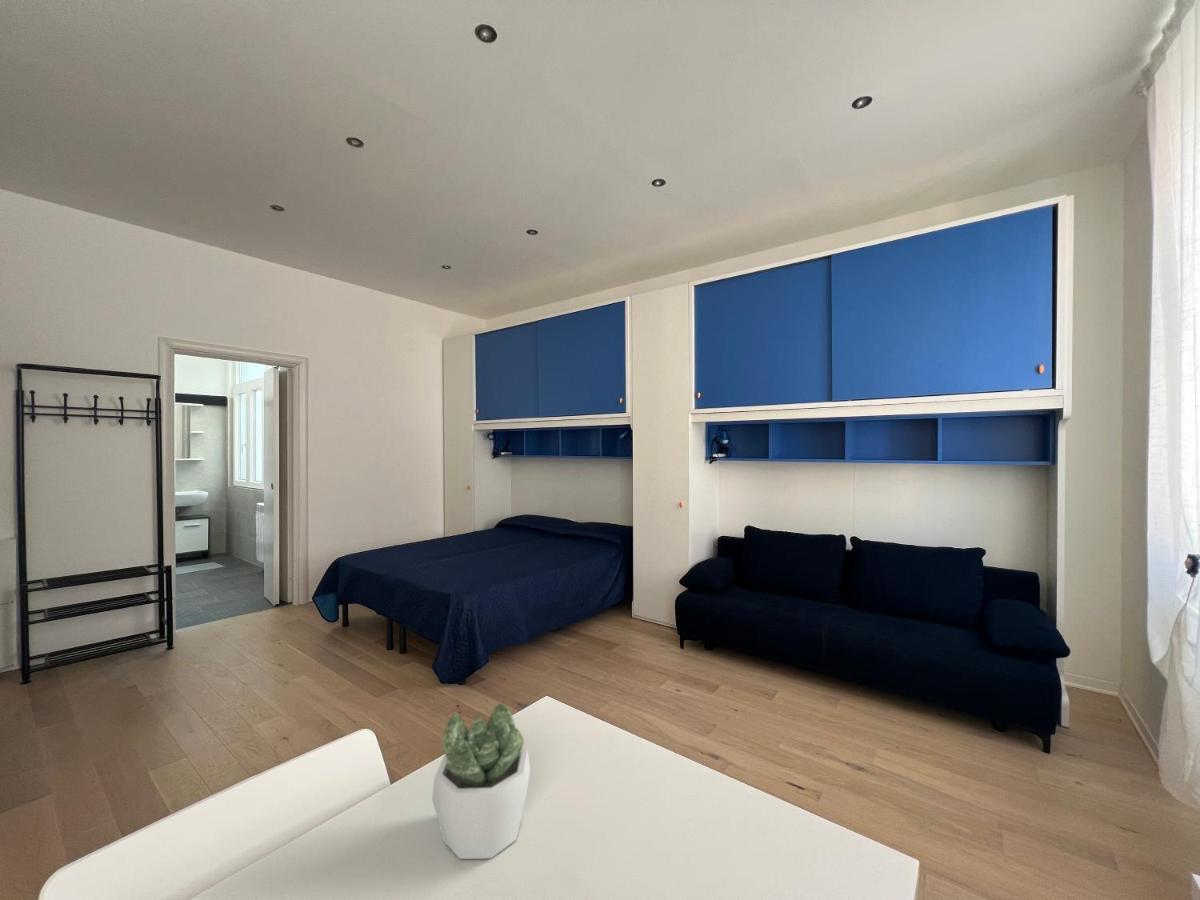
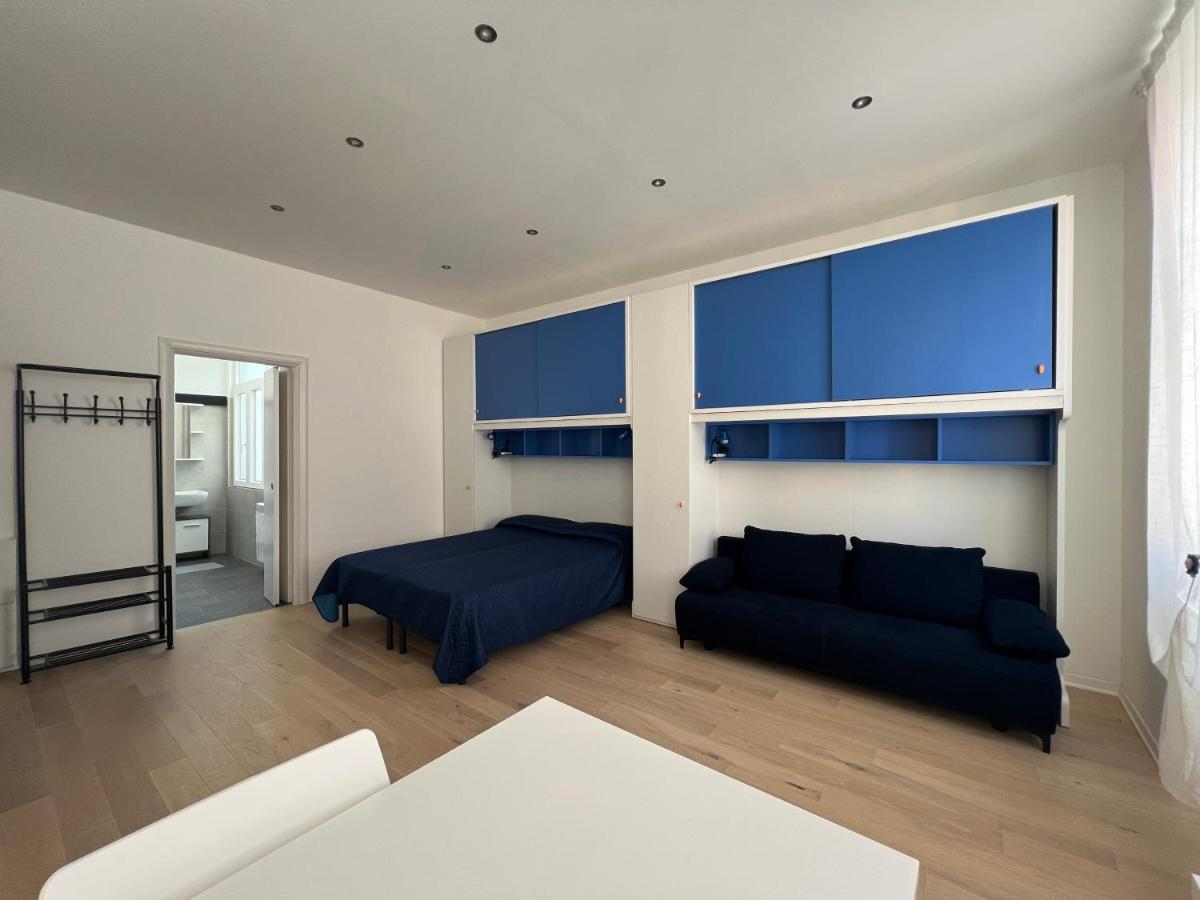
- succulent plant (483, 775)
